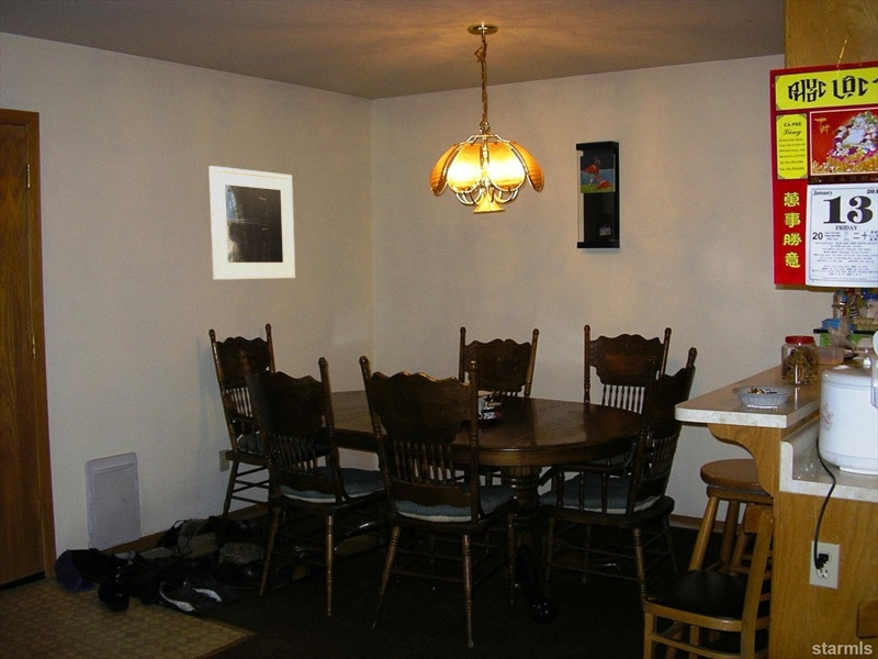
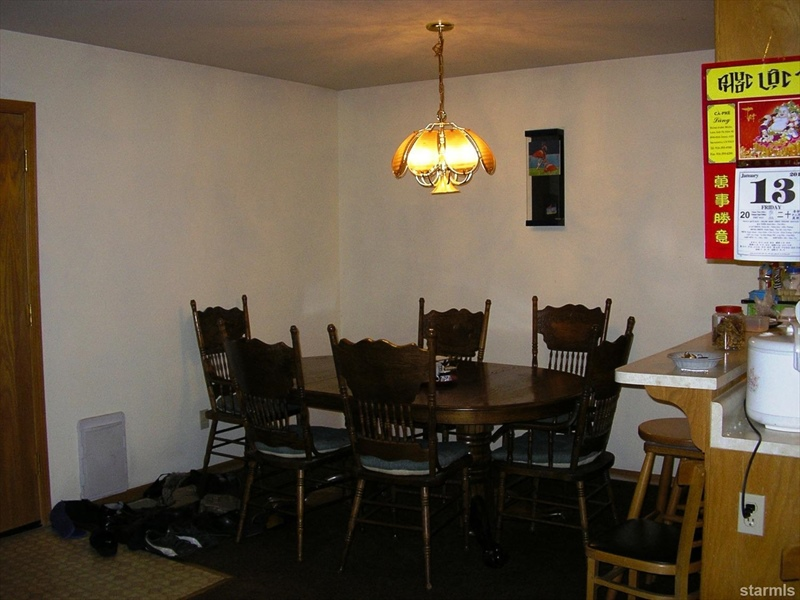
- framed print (254, 224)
